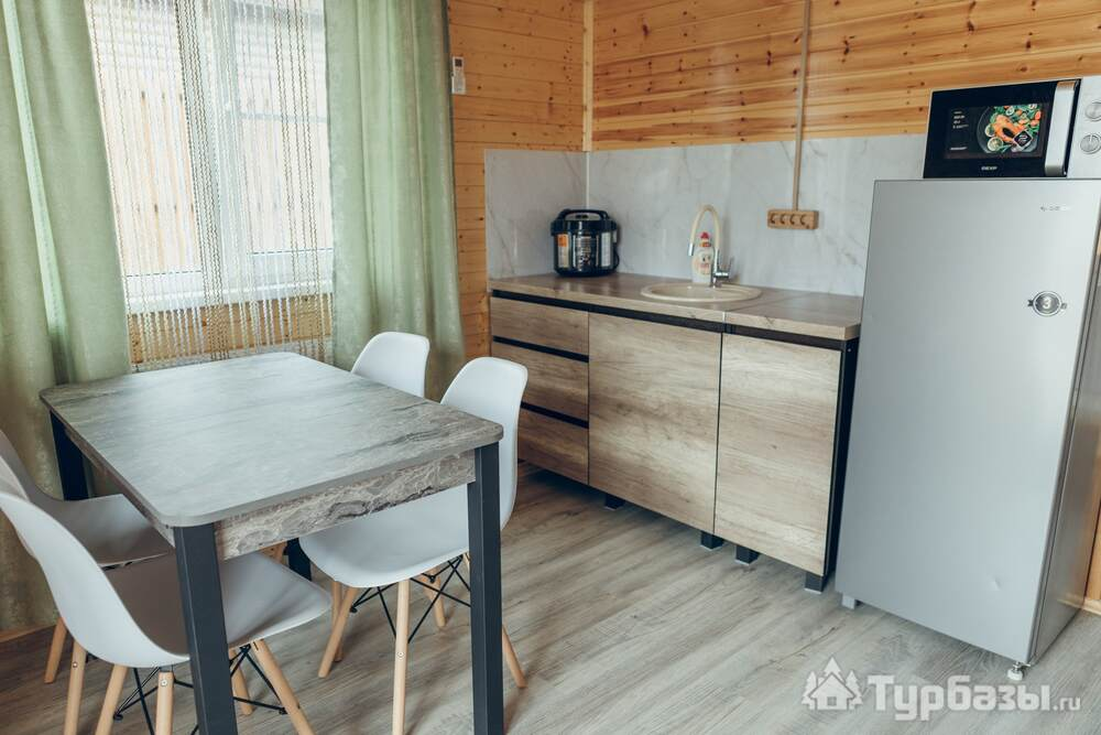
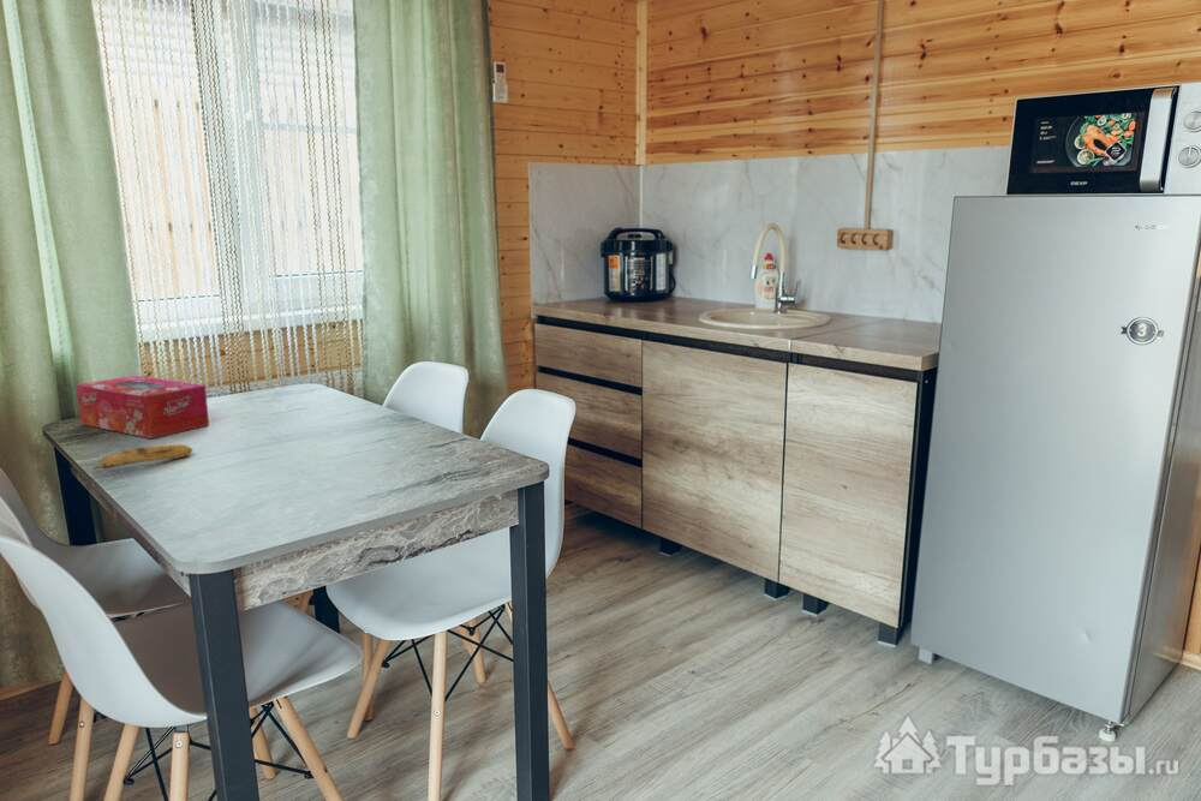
+ tissue box (142, 405)
+ banana (145, 454)
